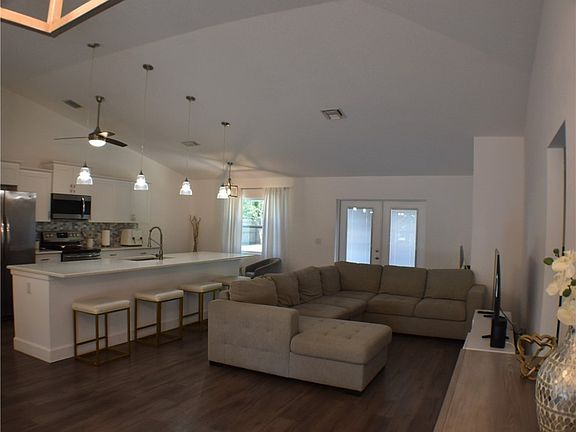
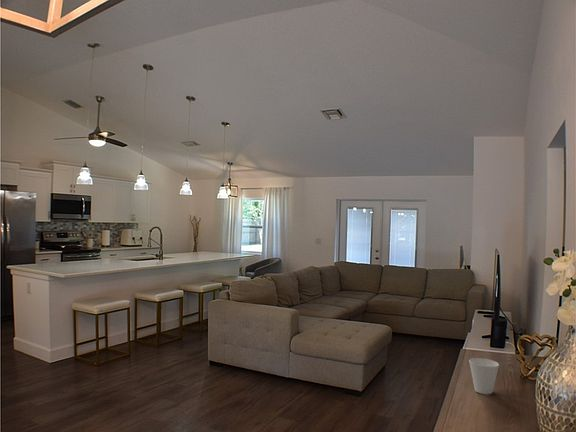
+ cup (483, 376)
